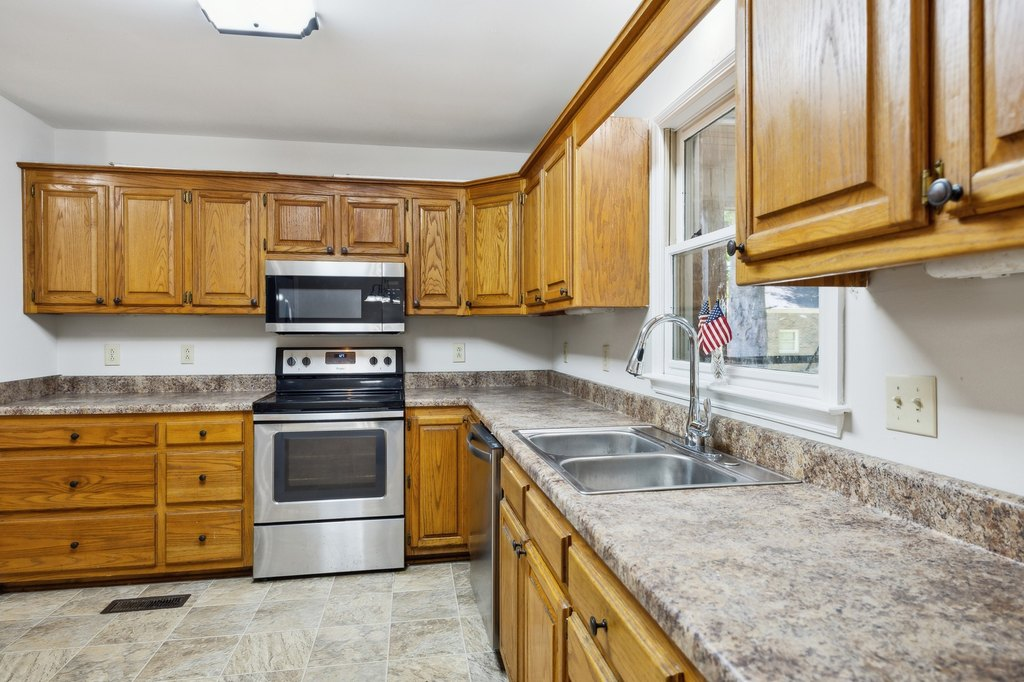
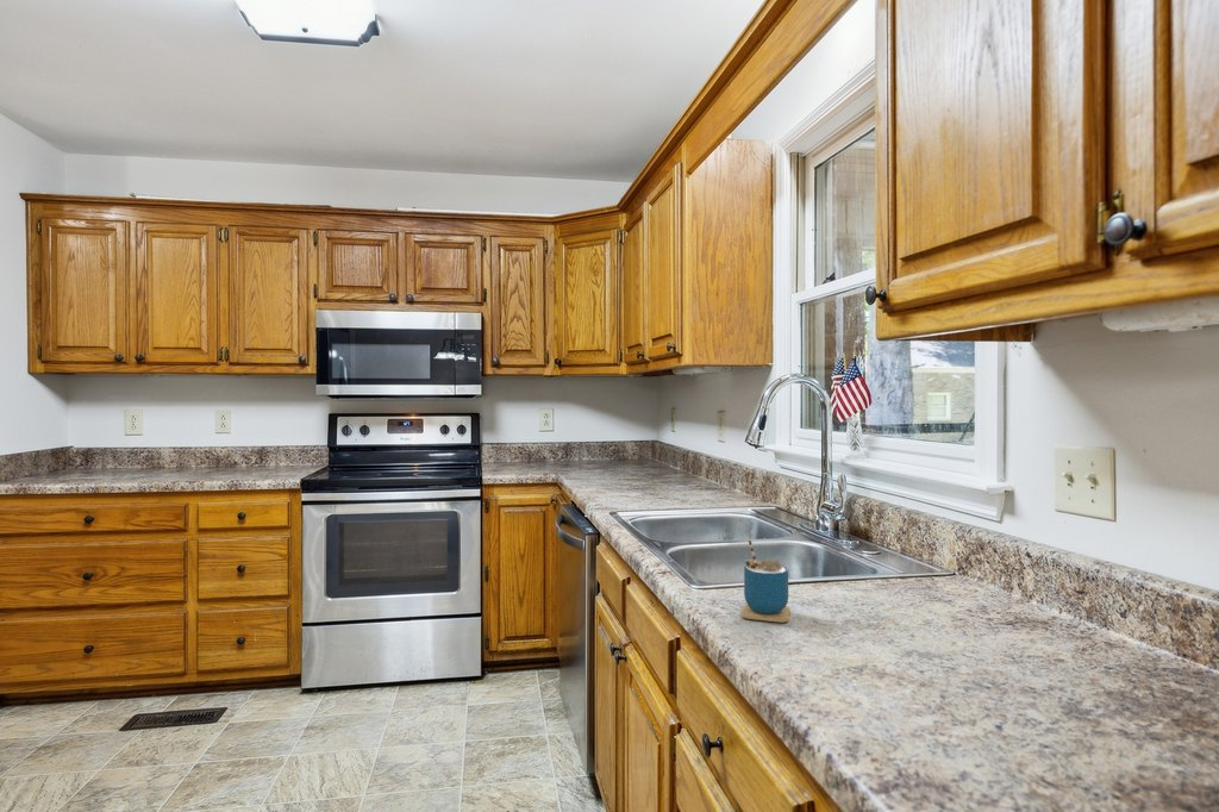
+ cup (765, 575)
